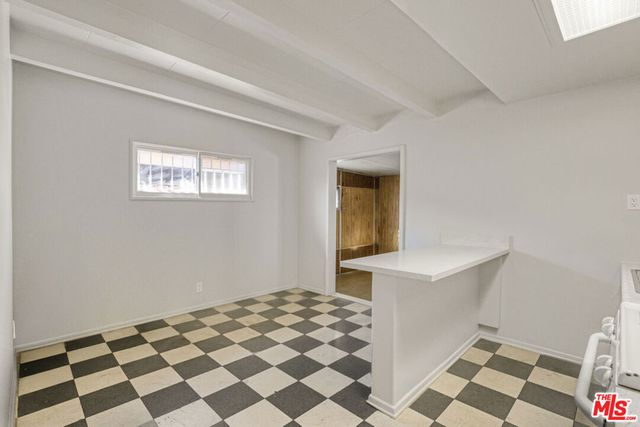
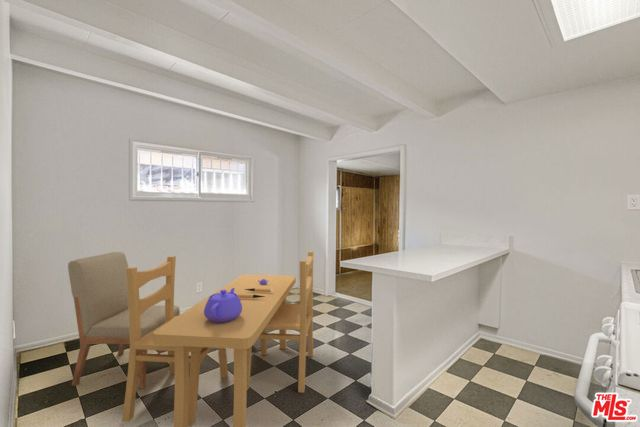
+ dining set (235, 319)
+ chair (128, 312)
